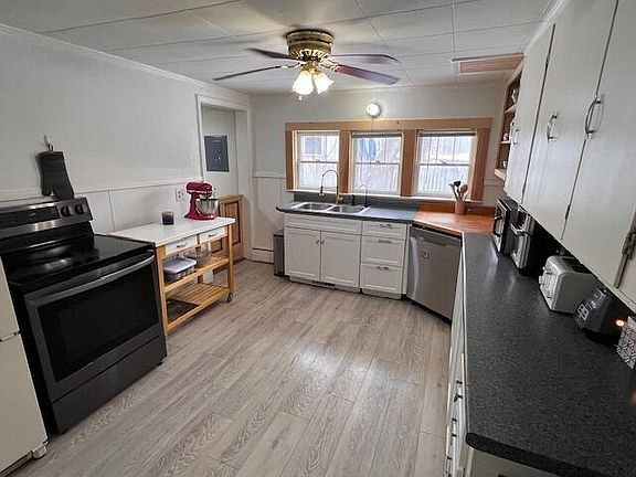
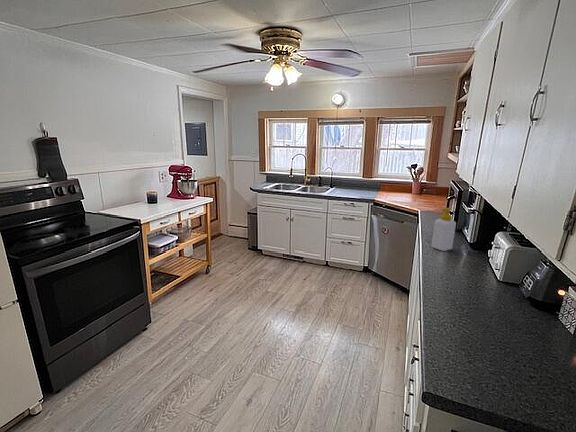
+ soap bottle (444, 228)
